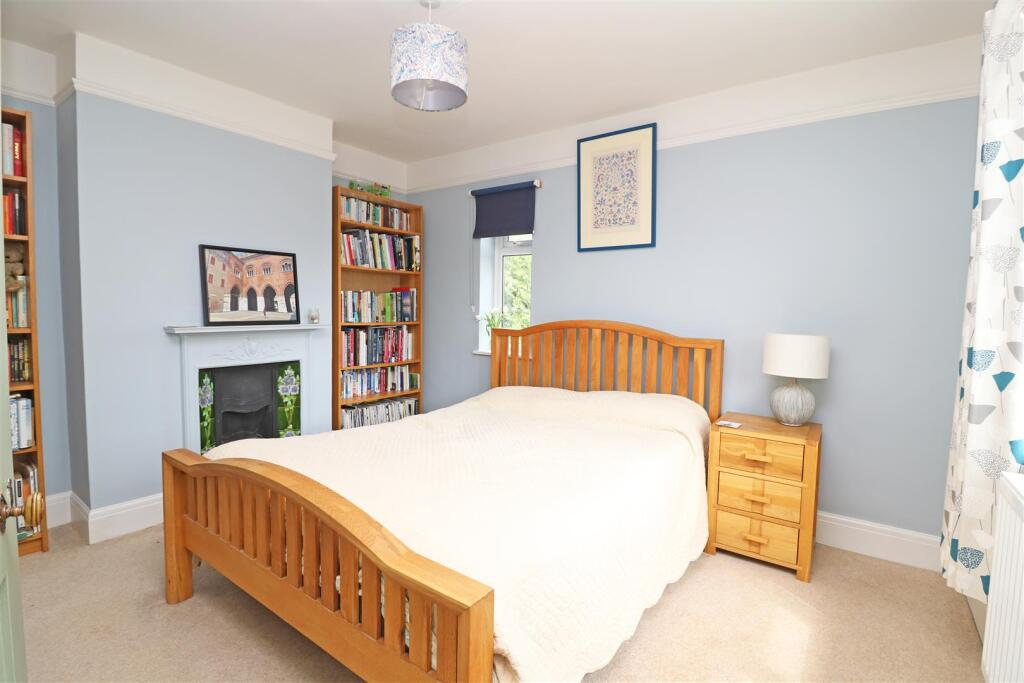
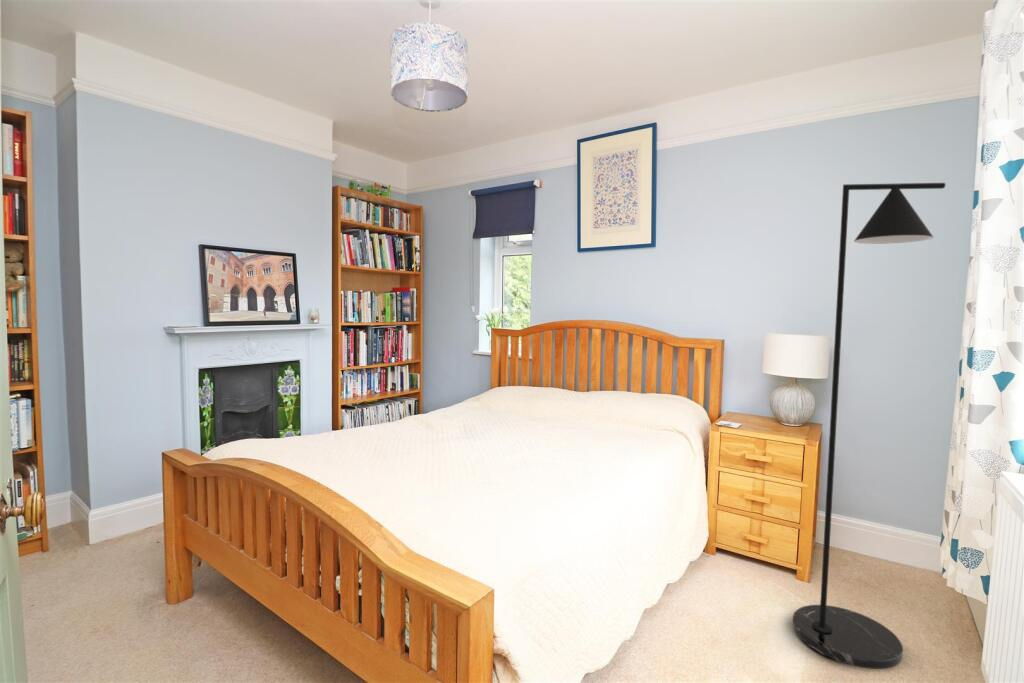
+ floor lamp (836, 418)
